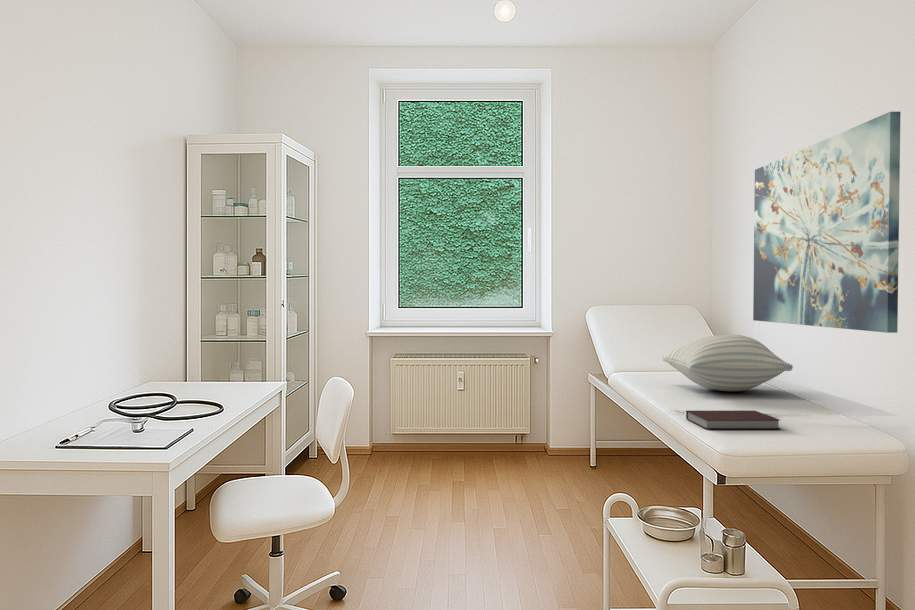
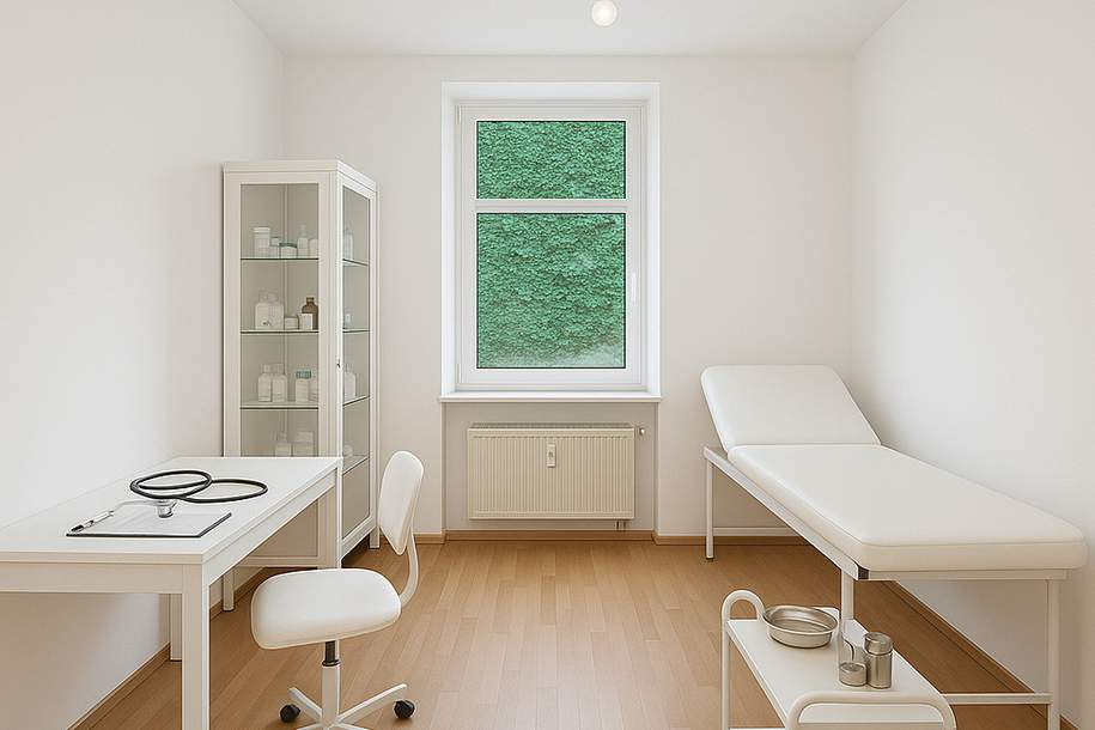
- wall art (812, 235)
- pillow (722, 362)
- notebook (731, 419)
